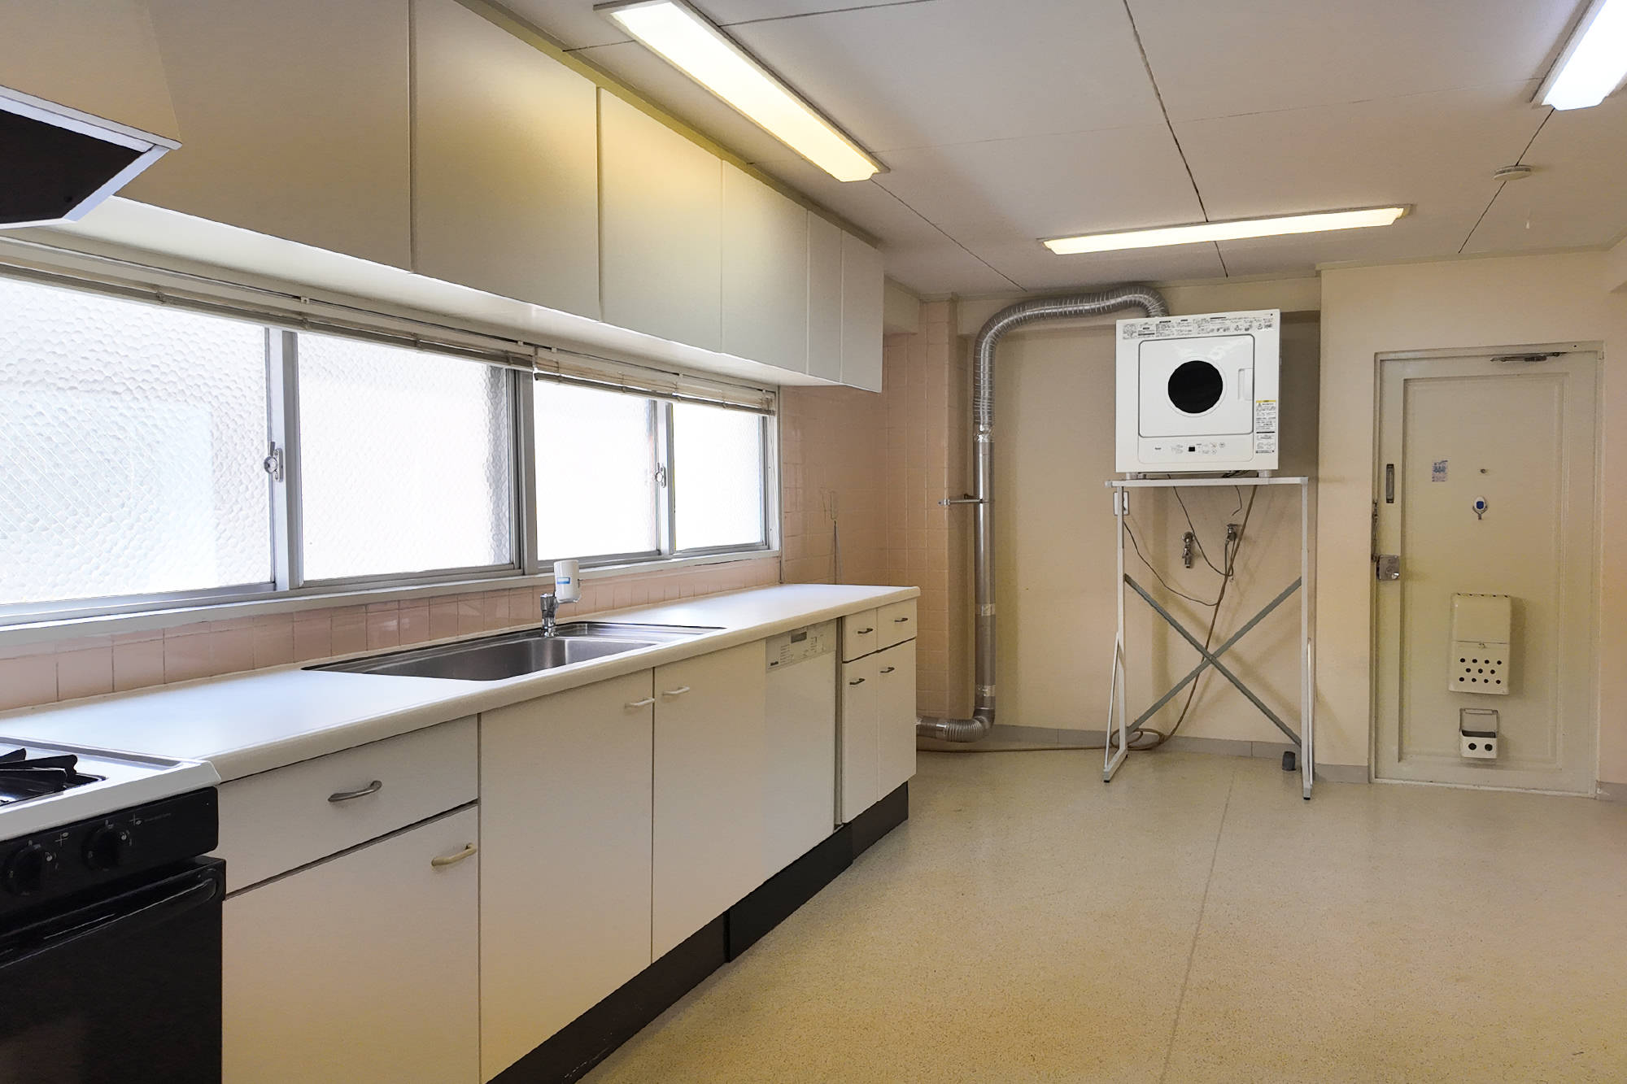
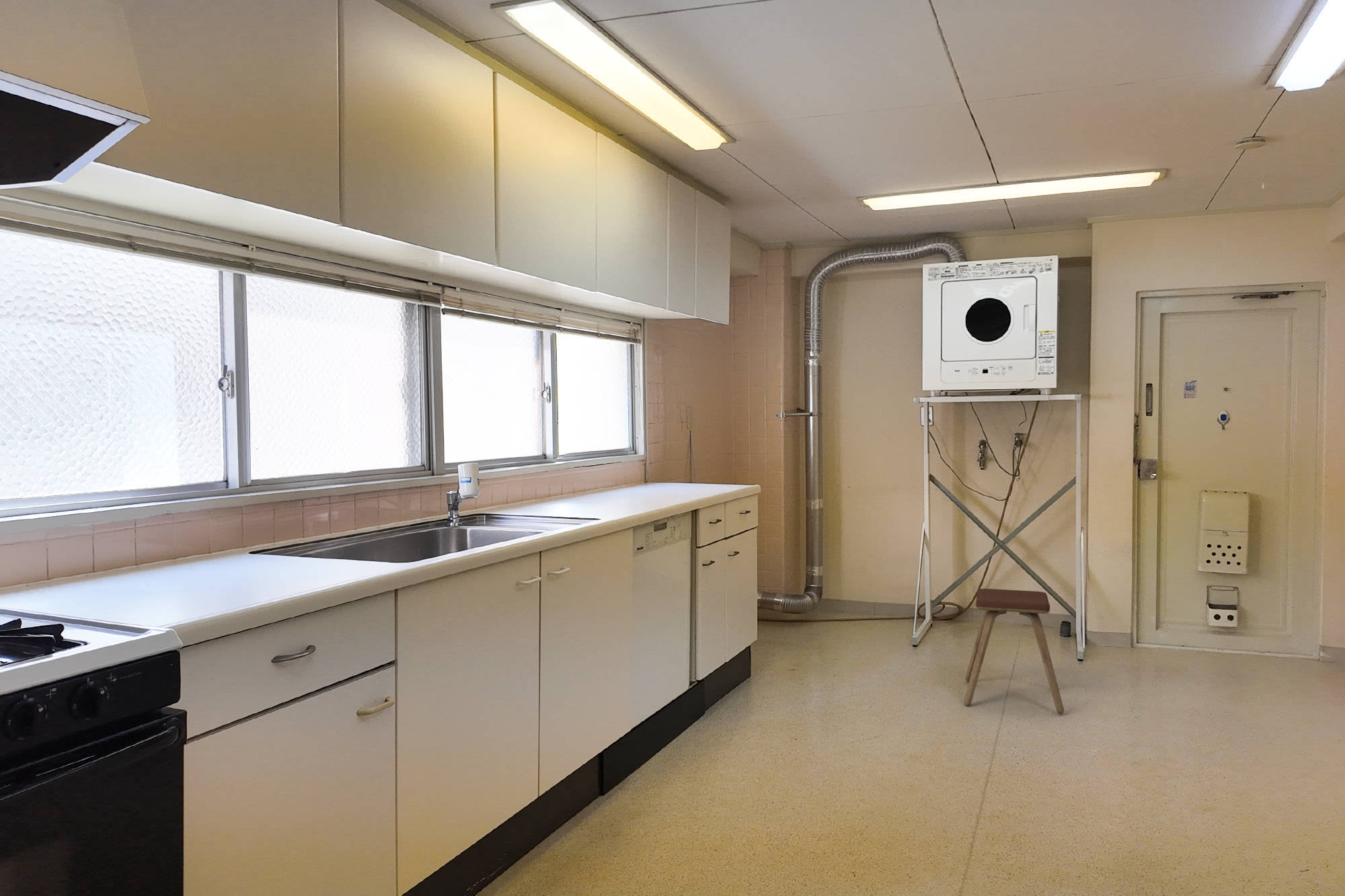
+ music stool (989, 639)
